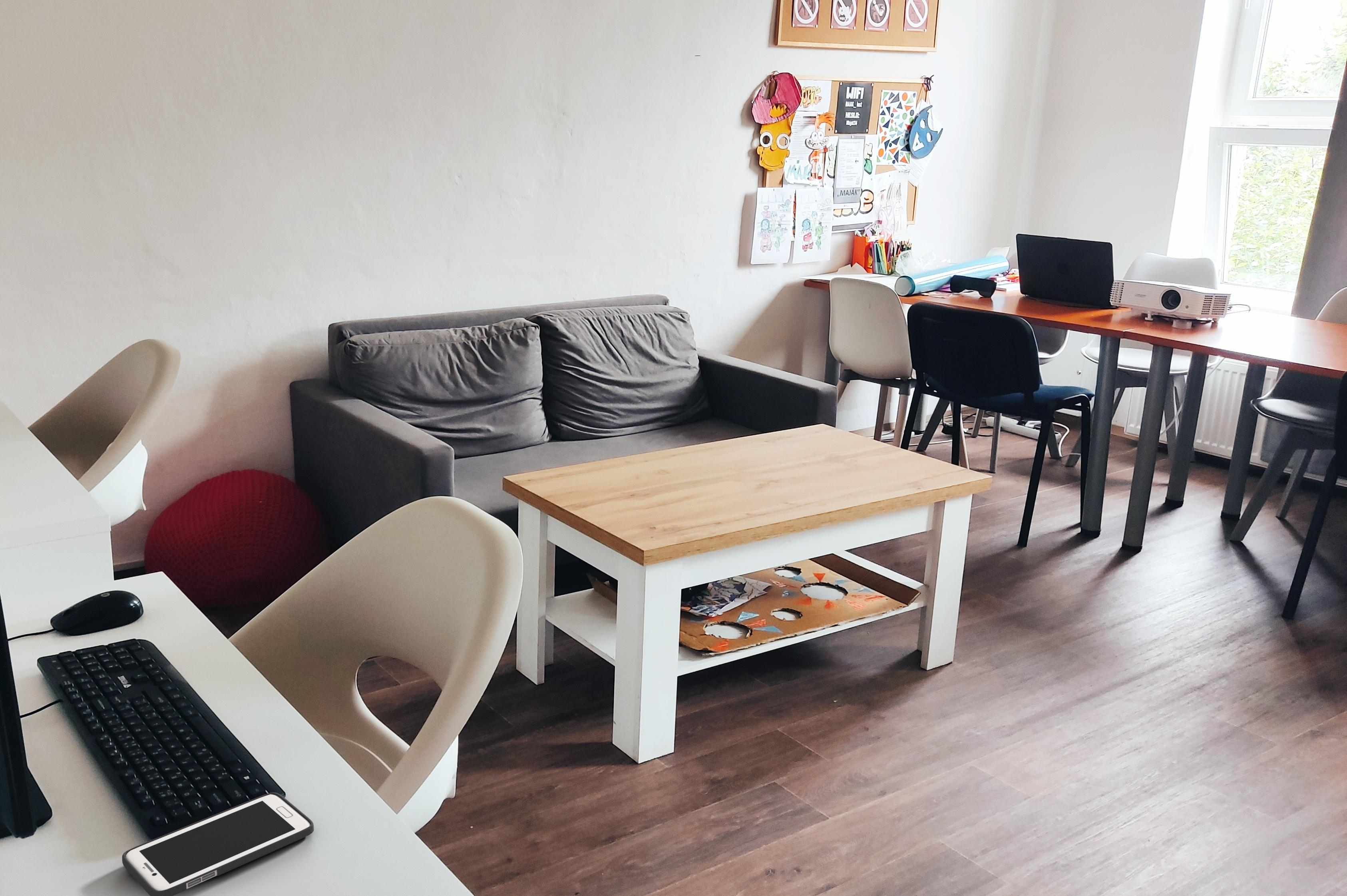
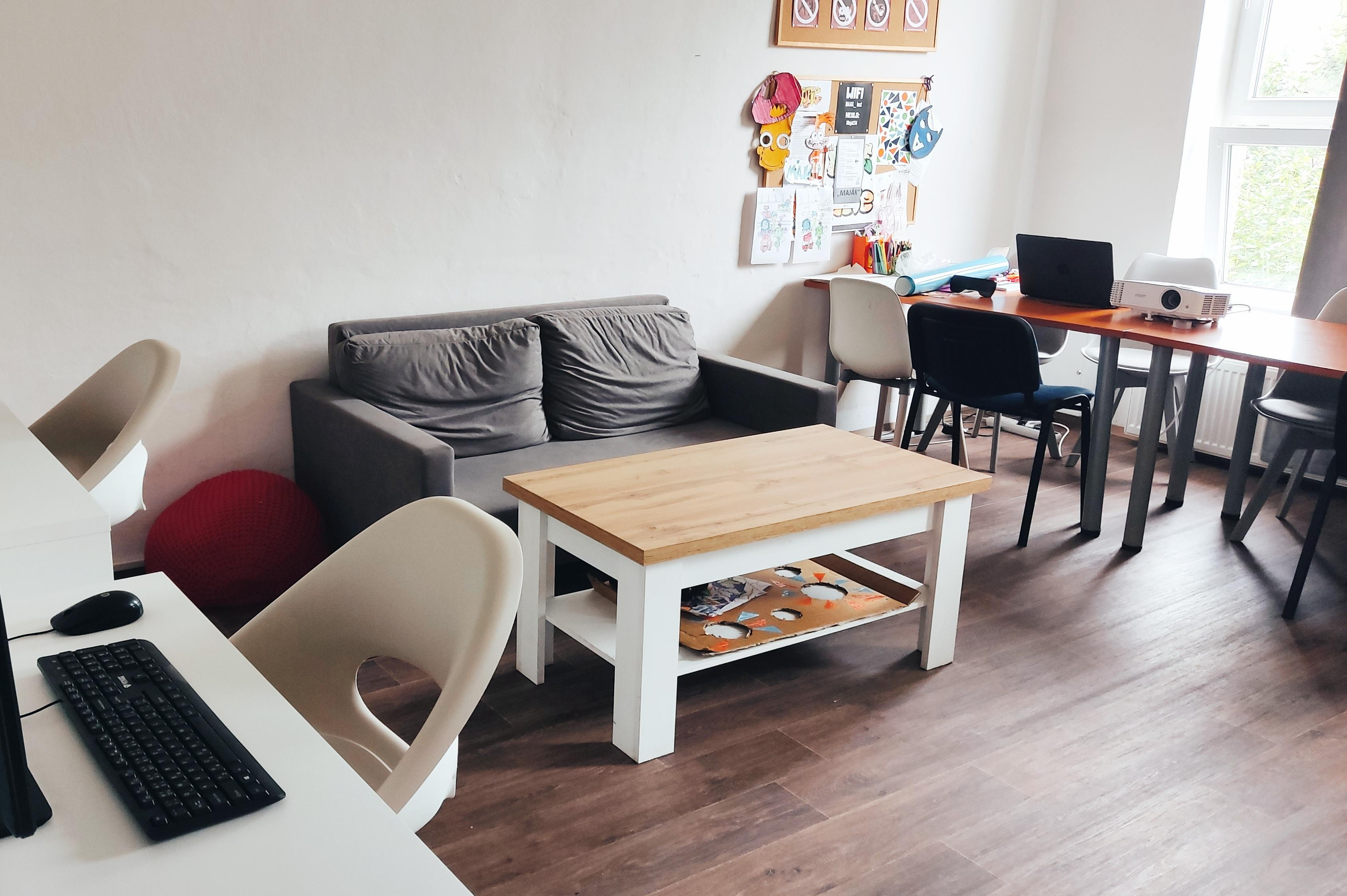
- cell phone (221, 843)
